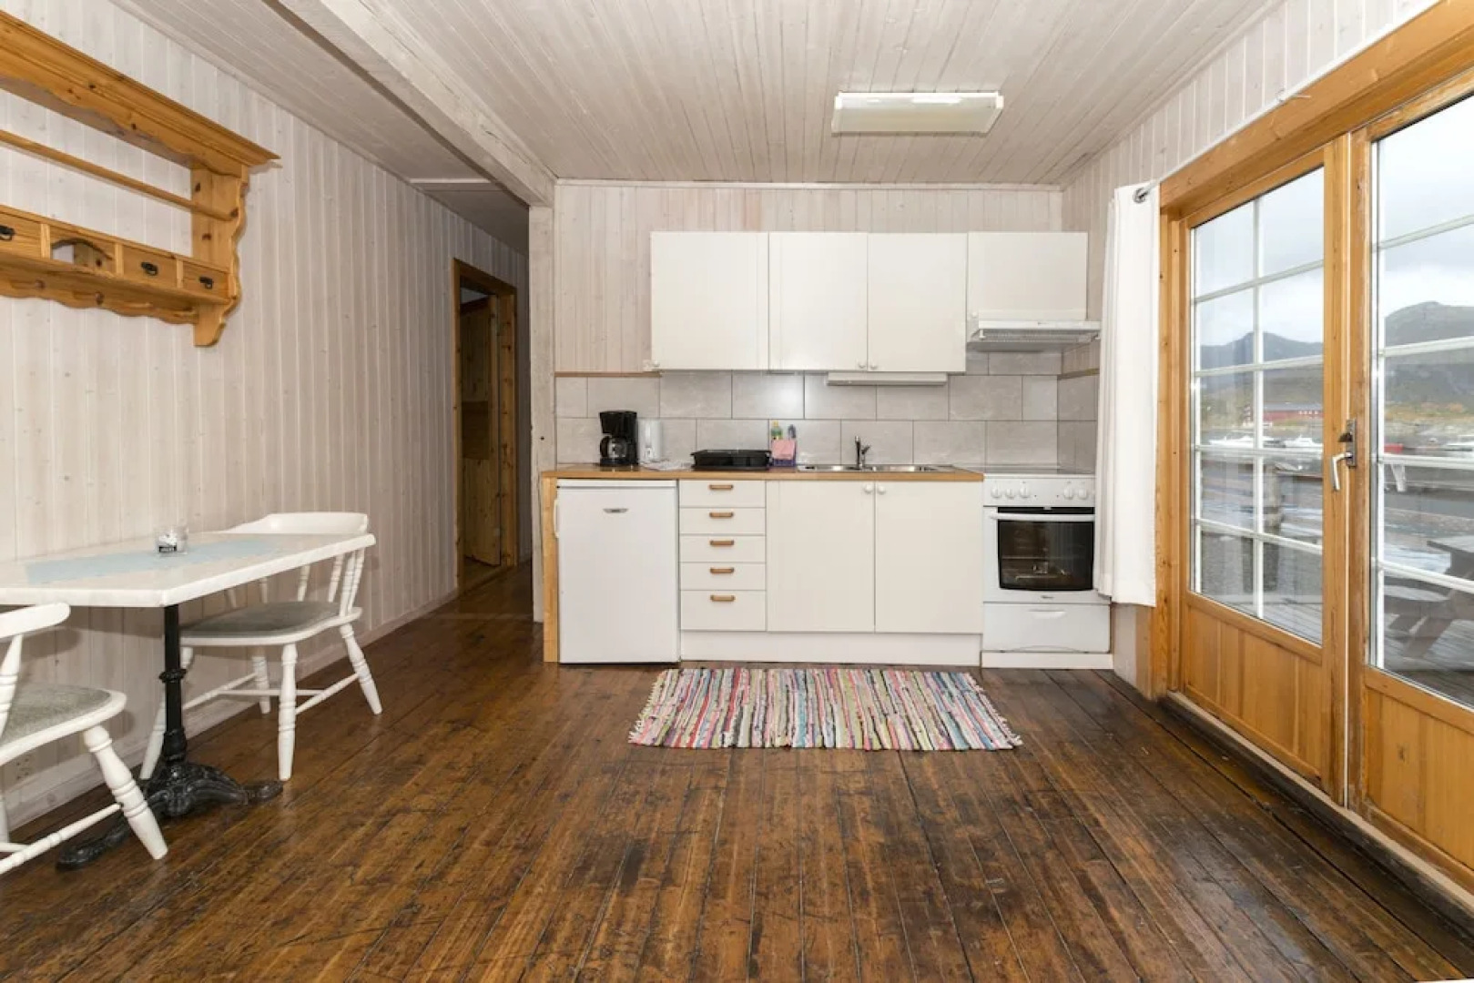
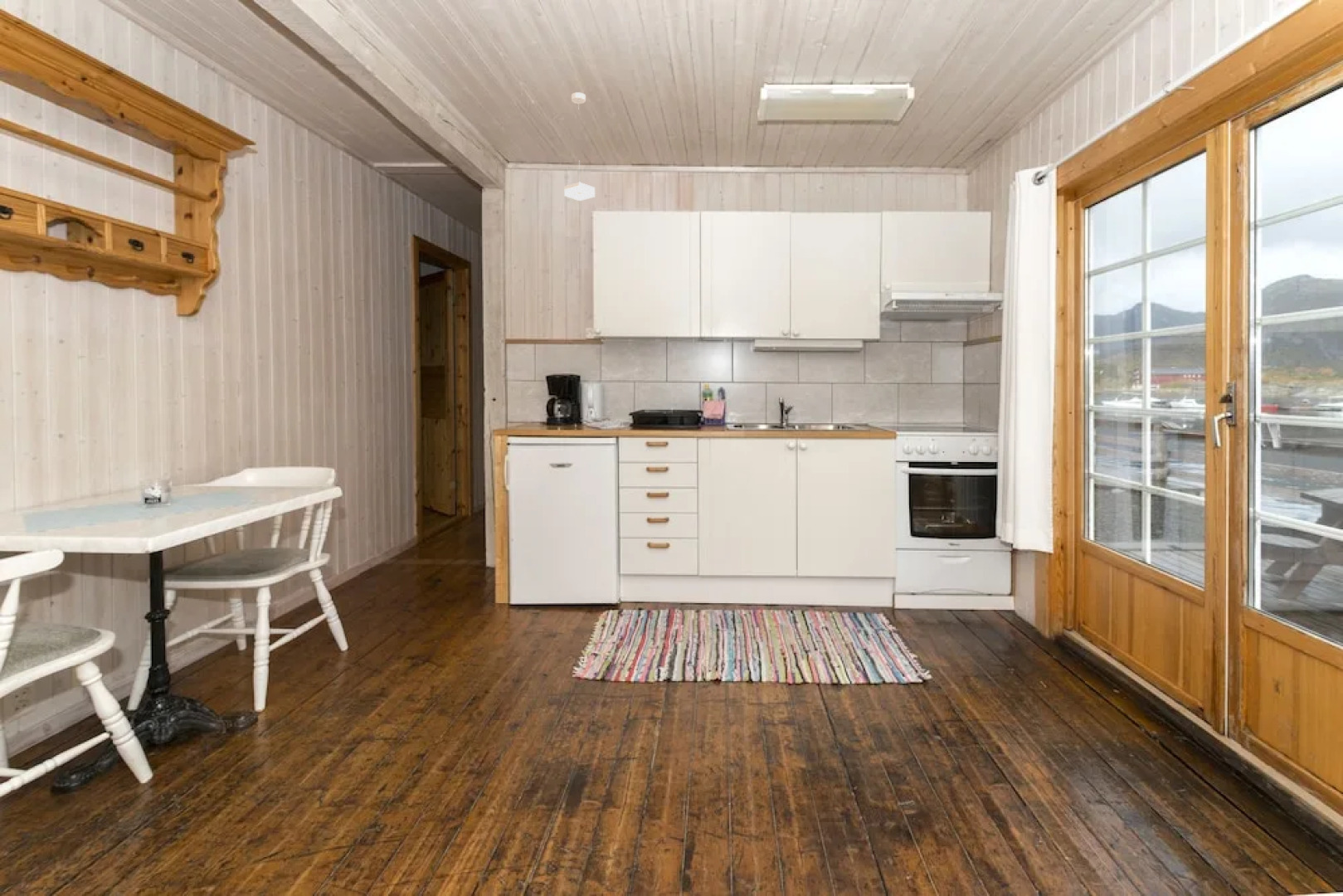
+ pendant lamp (579, 162)
